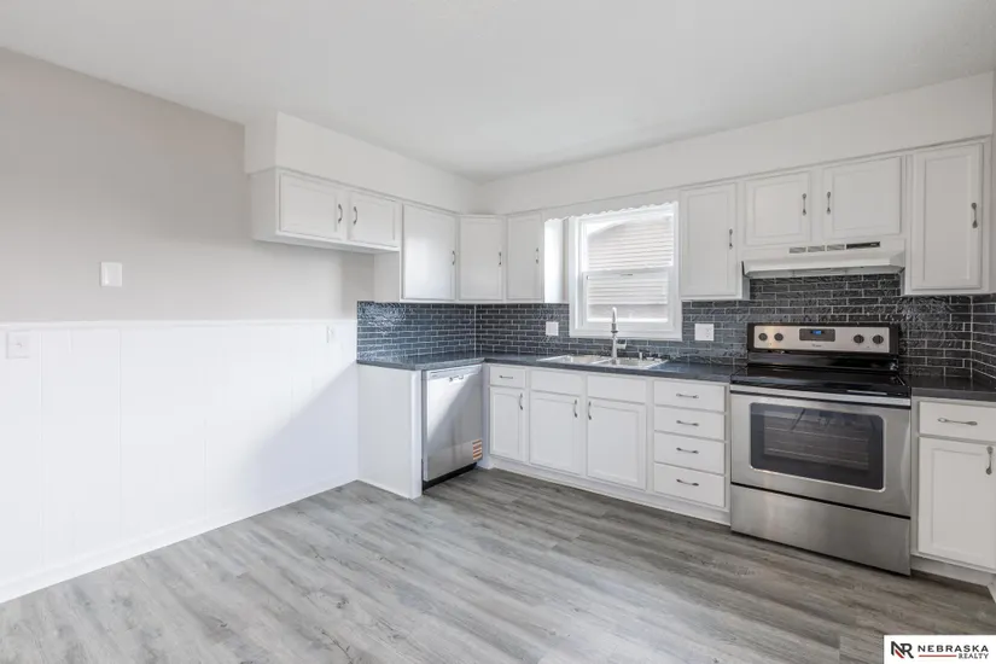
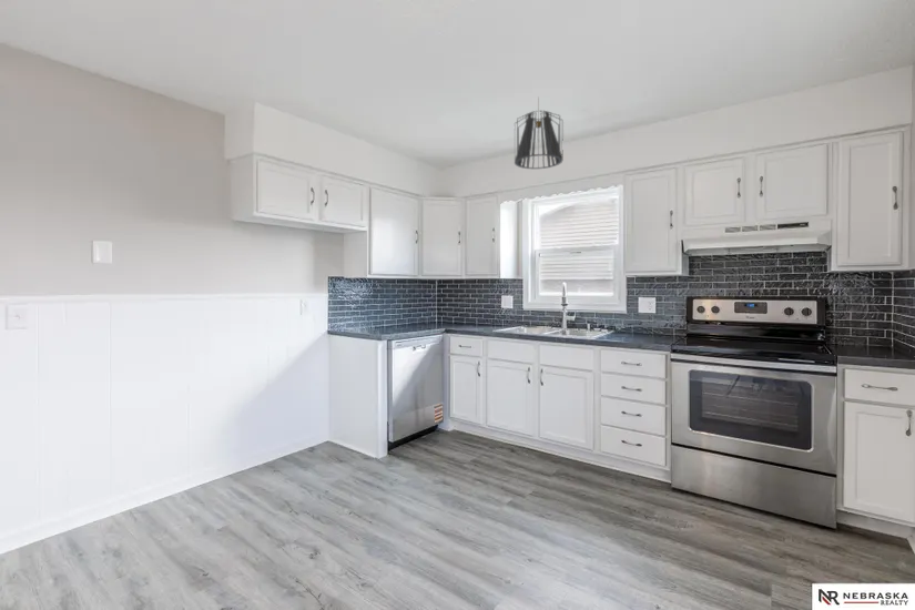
+ pendant light (538, 129)
